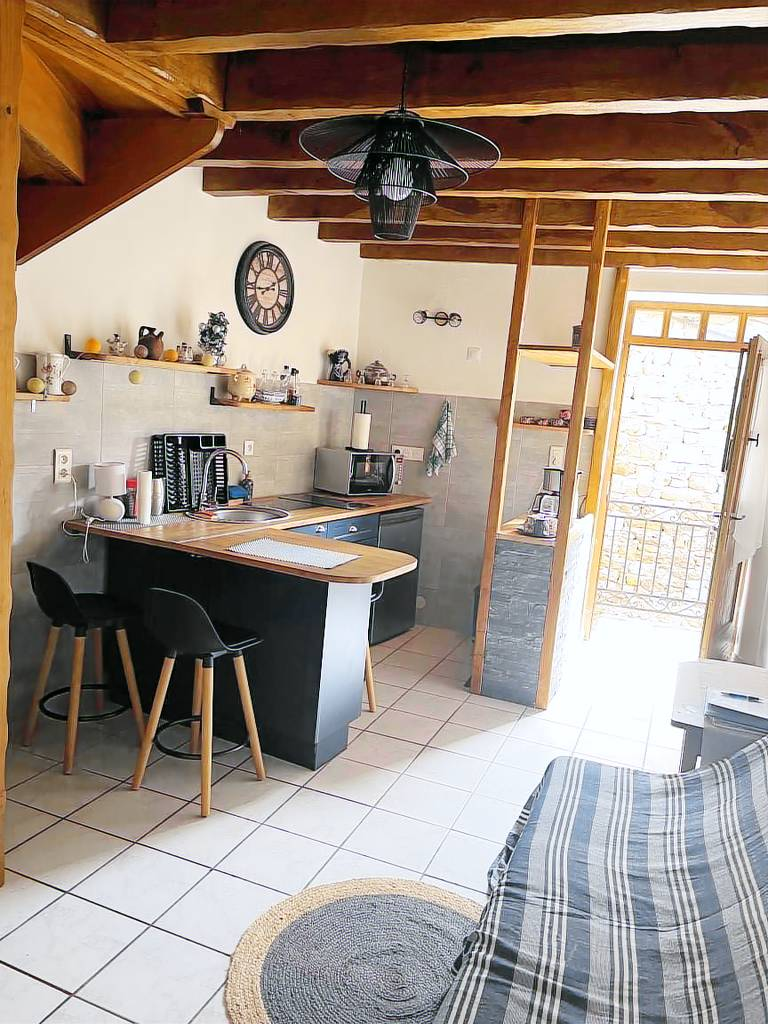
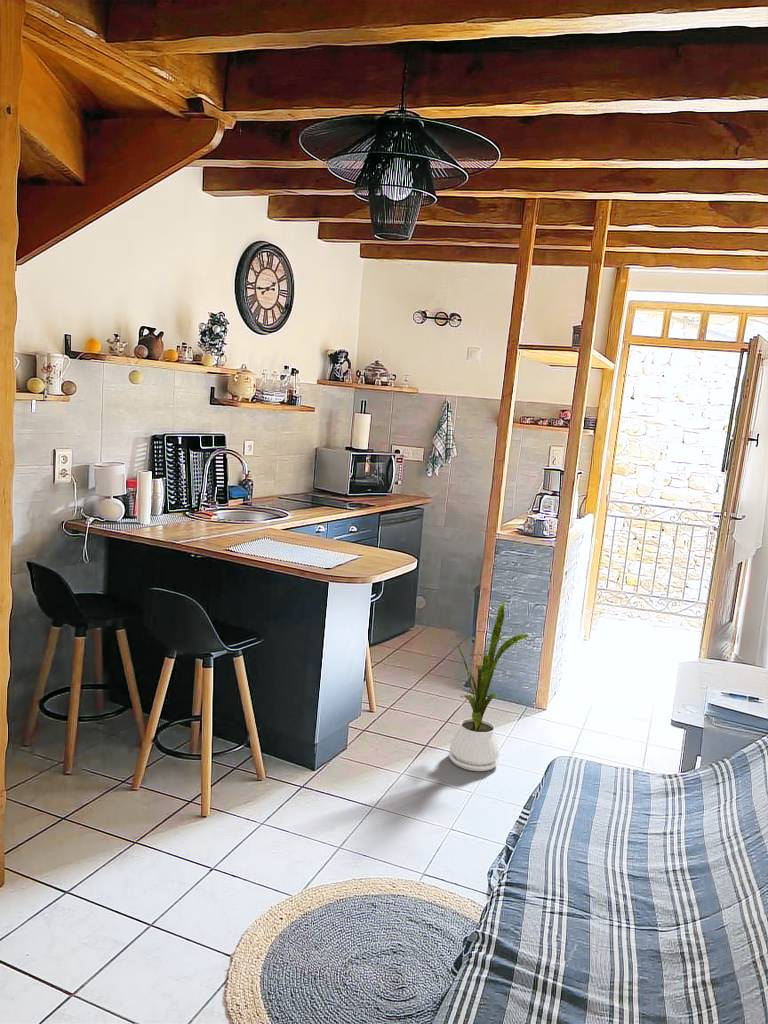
+ house plant (484, 686)
